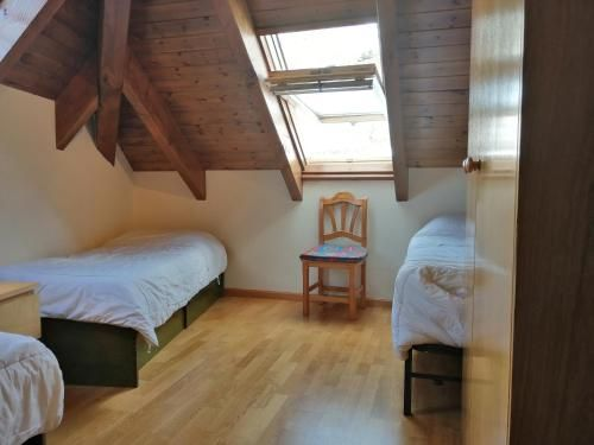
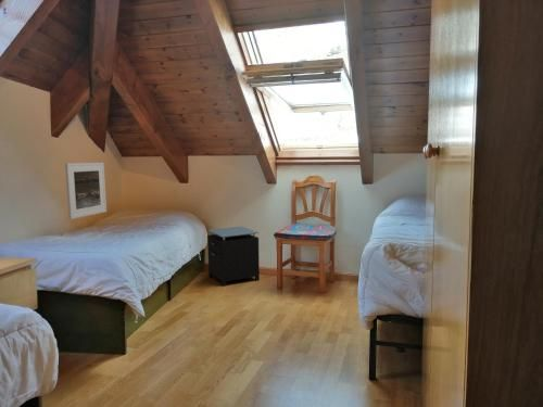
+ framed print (87, 189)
+ nightstand (232, 254)
